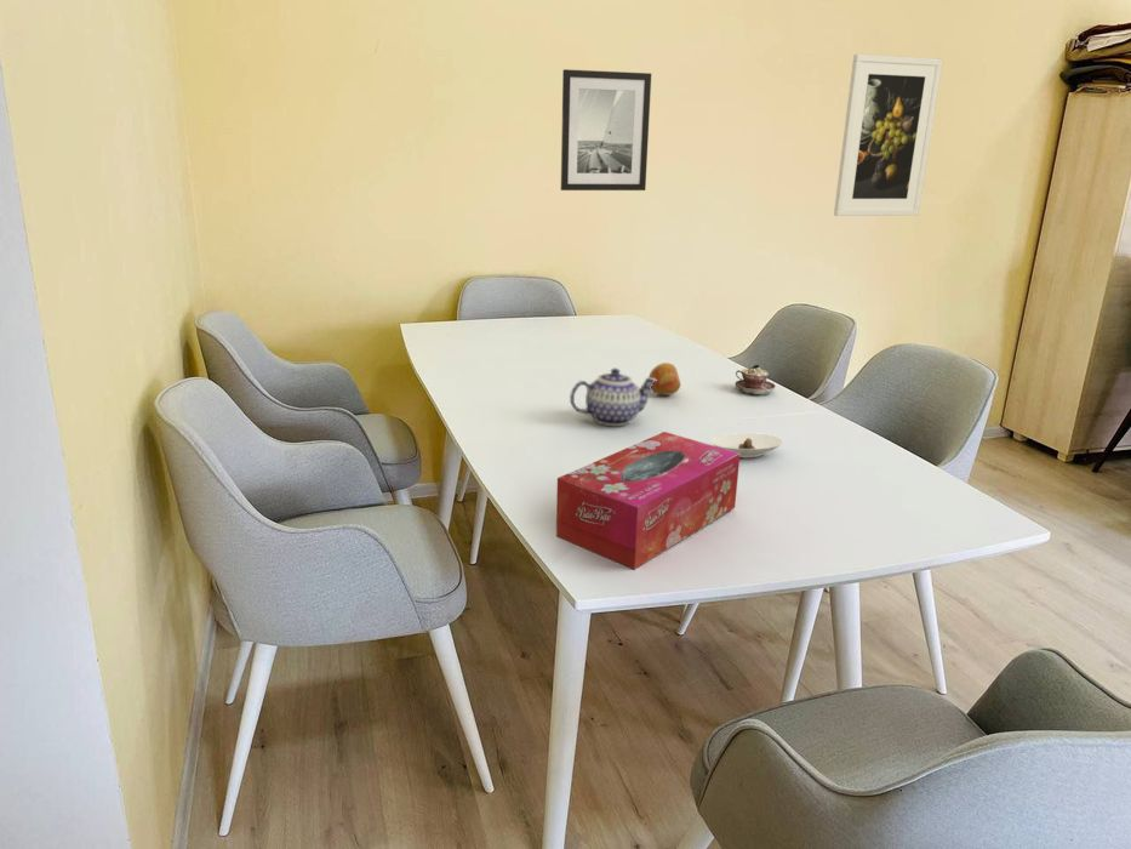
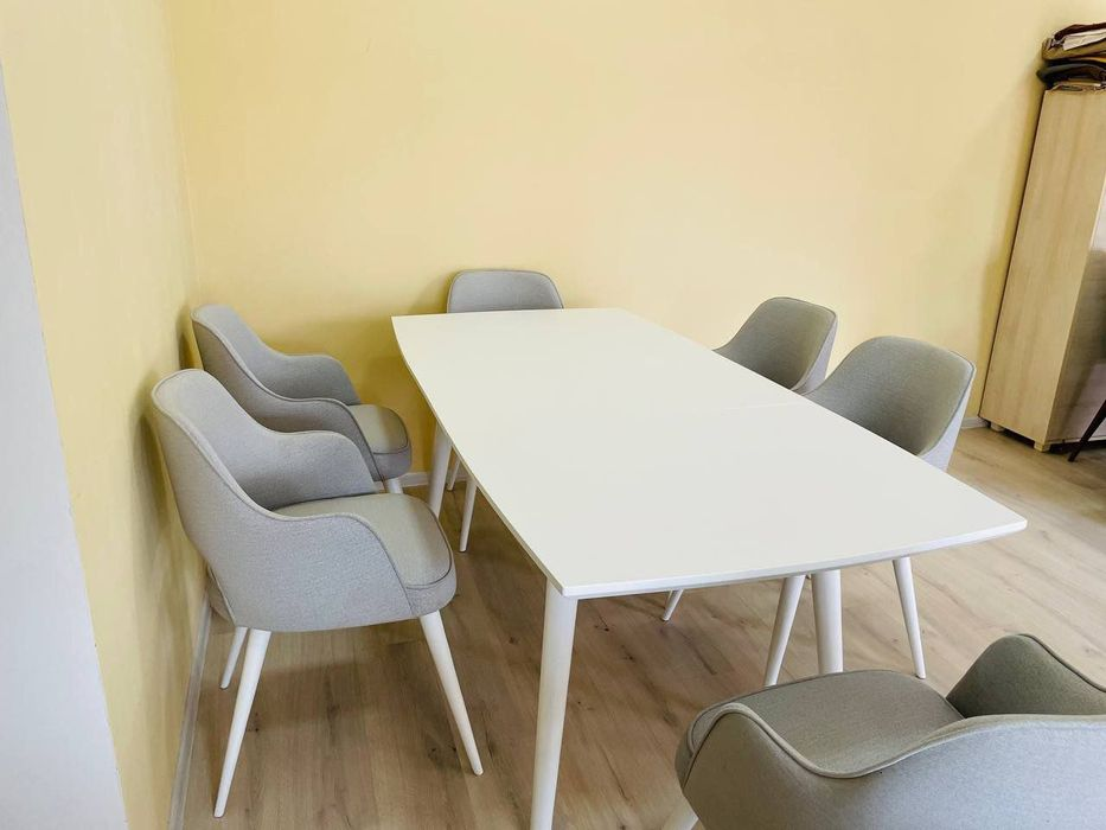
- teacup (755, 377)
- saucer (747, 445)
- tissue box (650, 494)
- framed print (887, 138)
- wall art (605, 132)
- fruit (664, 378)
- teapot (613, 394)
